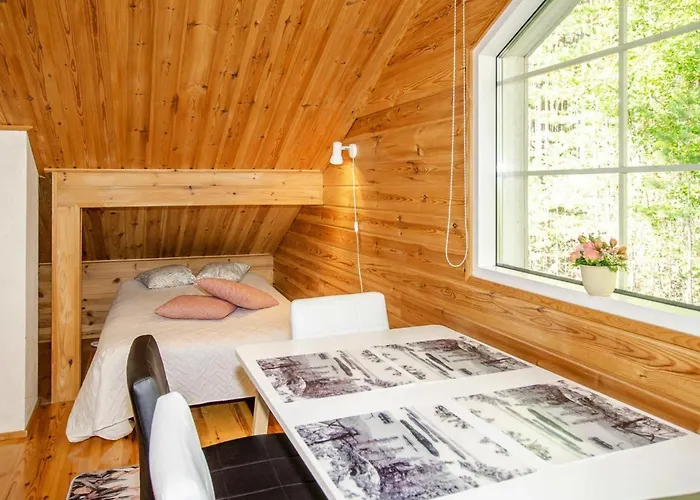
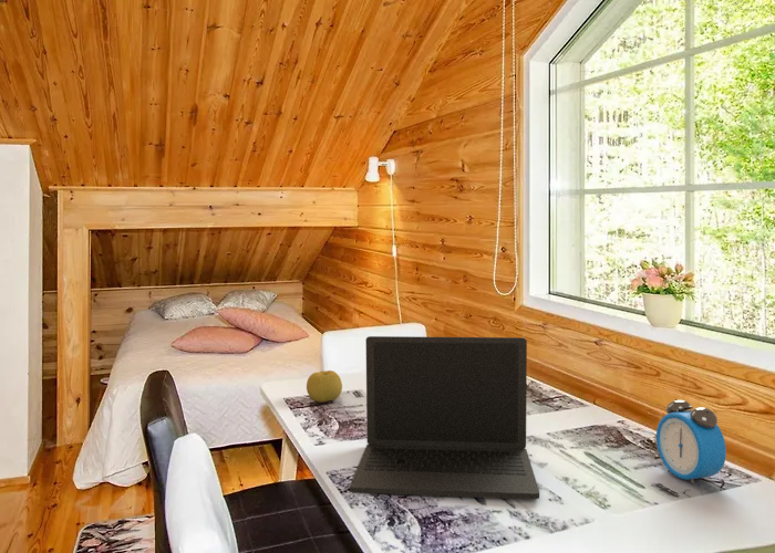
+ alarm clock (690, 440)
+ laptop (444, 409)
+ fruit (324, 386)
